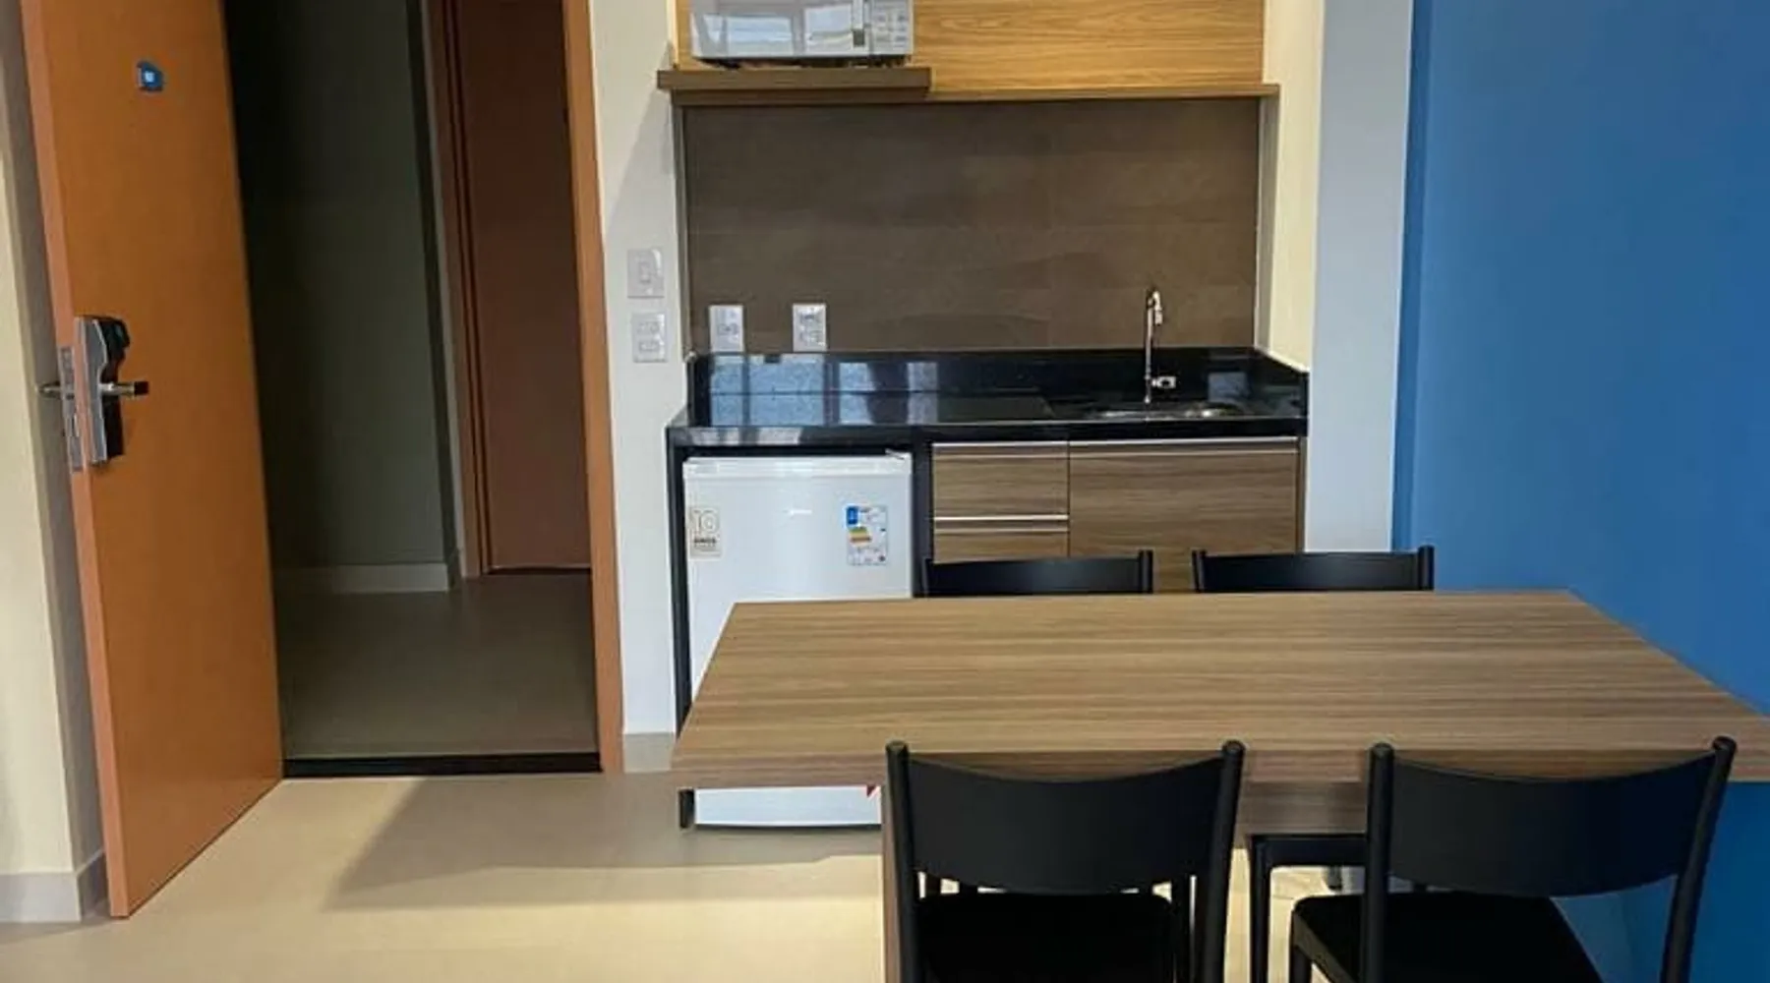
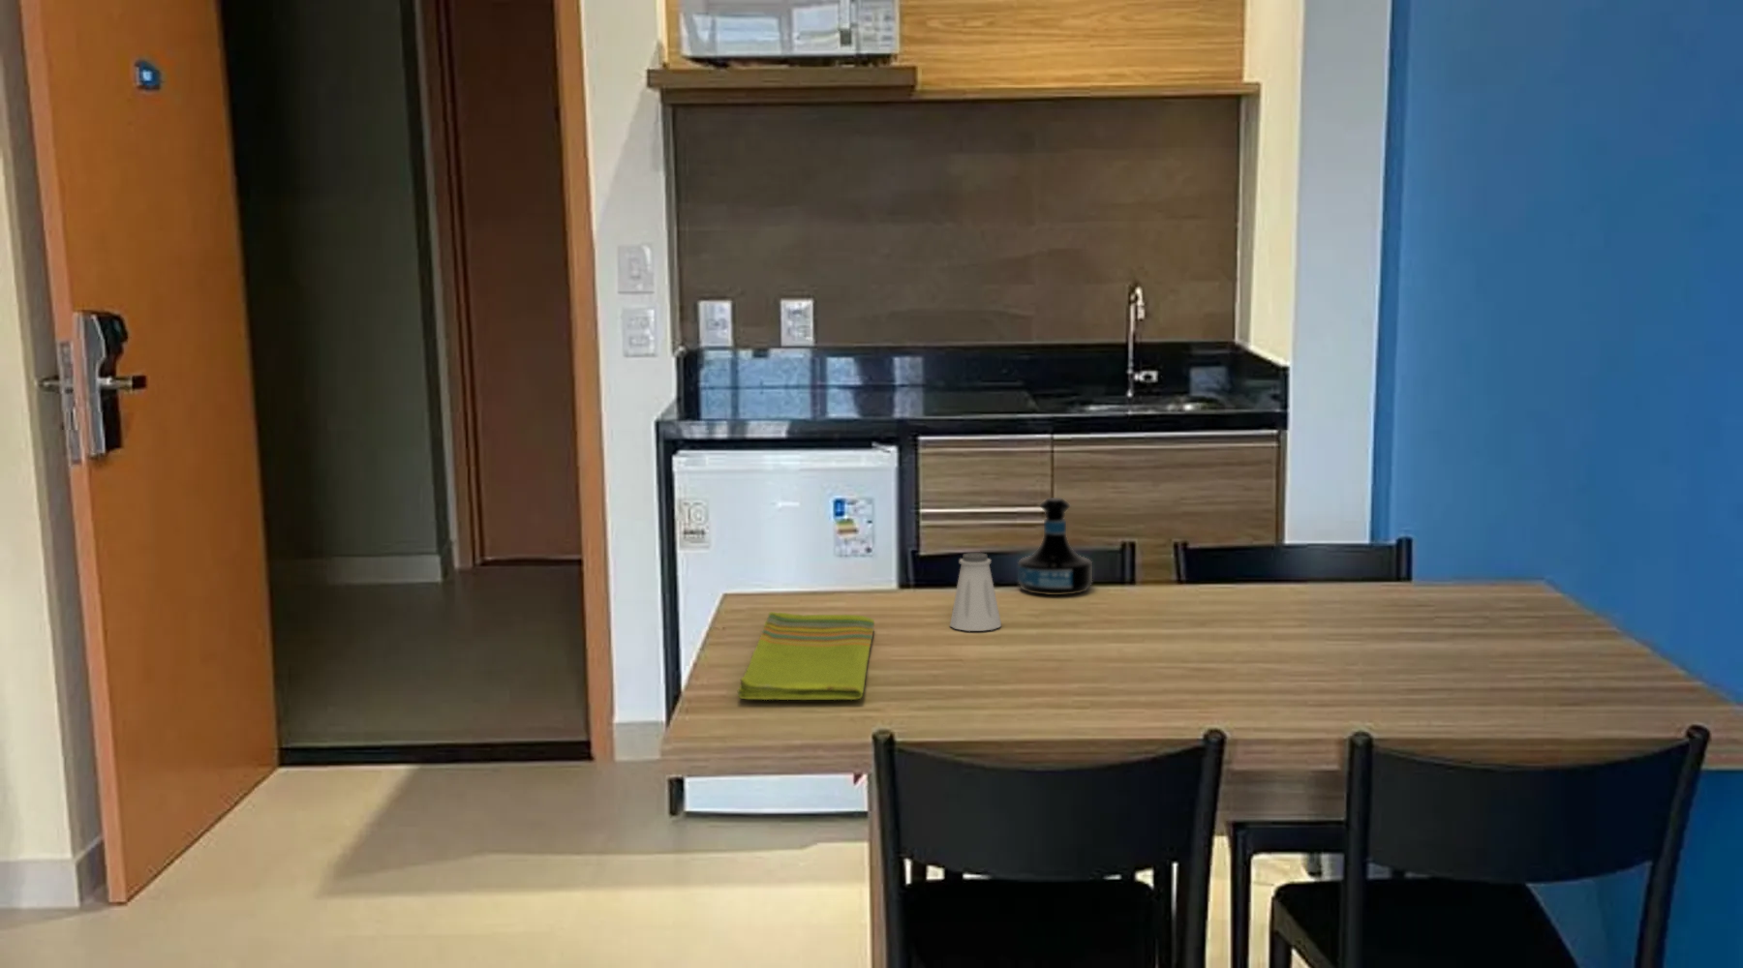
+ saltshaker (975, 590)
+ dish towel (811, 651)
+ tequila bottle (1055, 544)
